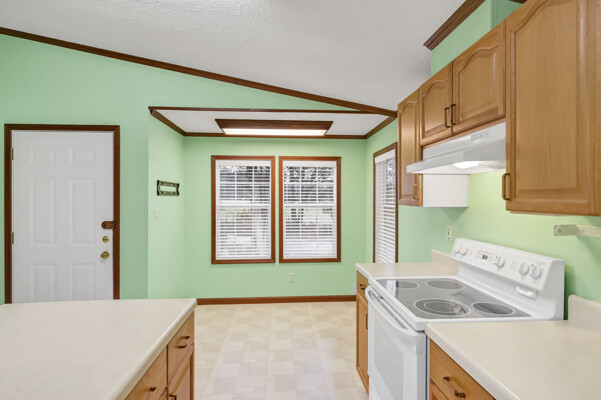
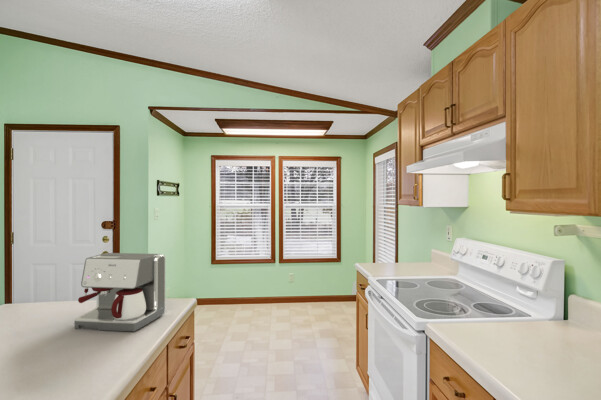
+ coffee maker (122, 288)
